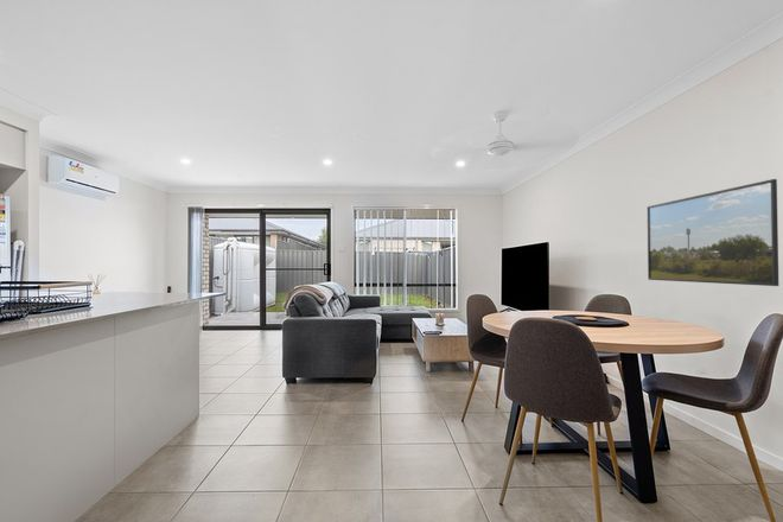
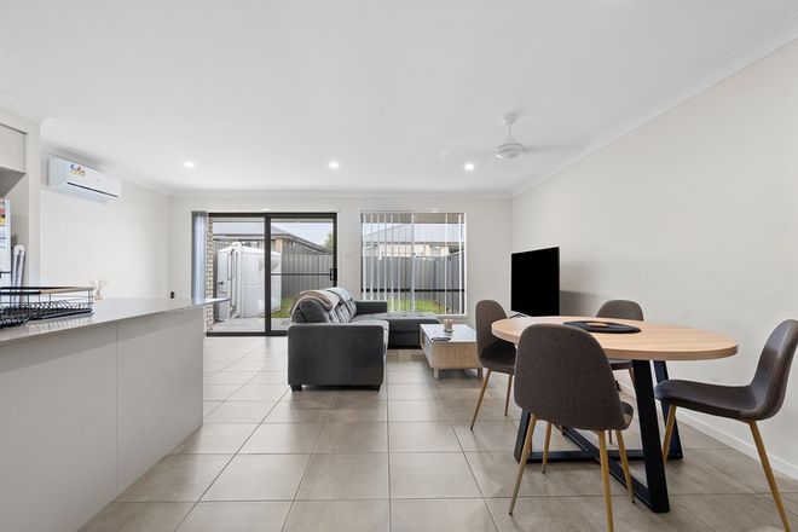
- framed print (700, 238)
